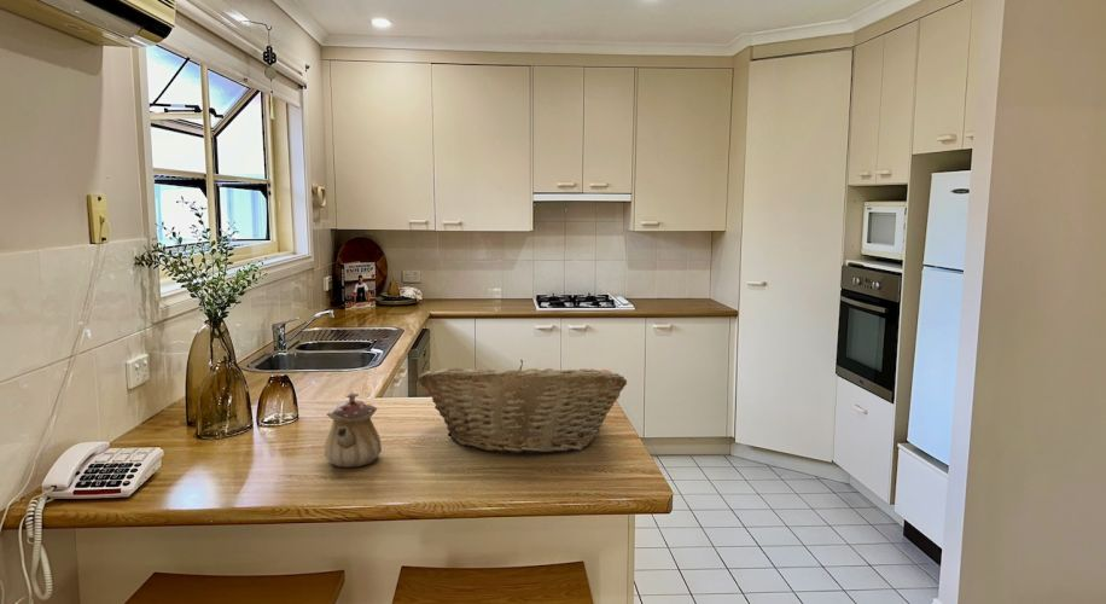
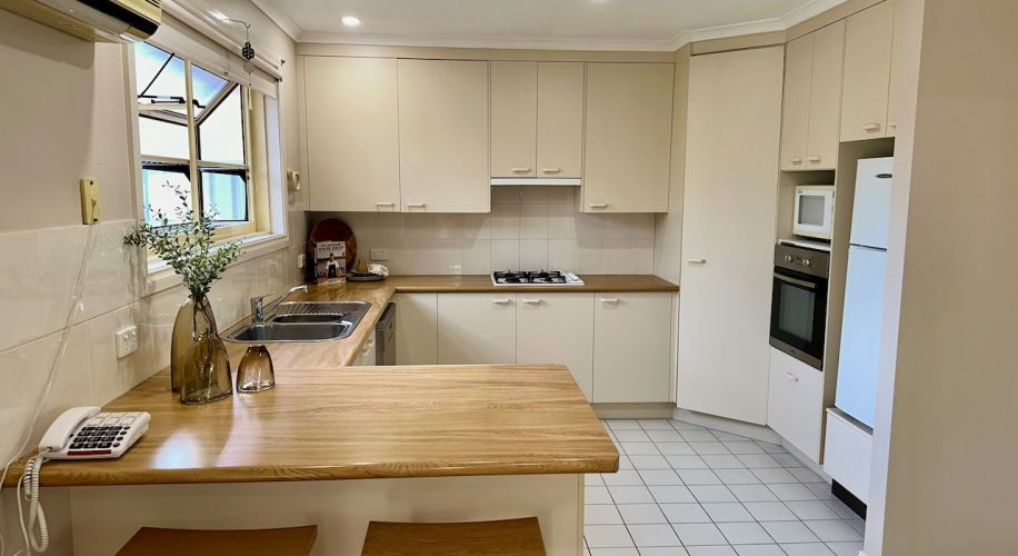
- fruit basket (522, 396)
- teapot (353, 424)
